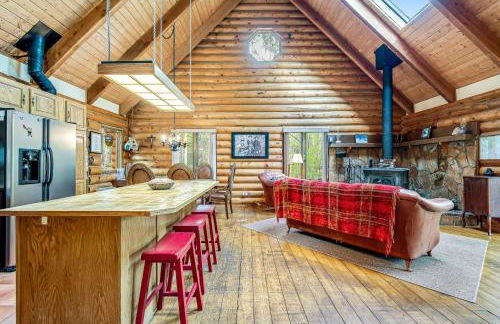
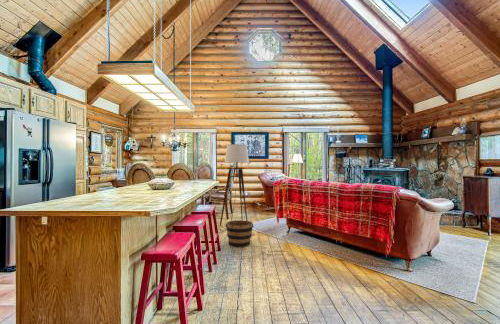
+ floor lamp (236, 183)
+ bucket (239, 233)
